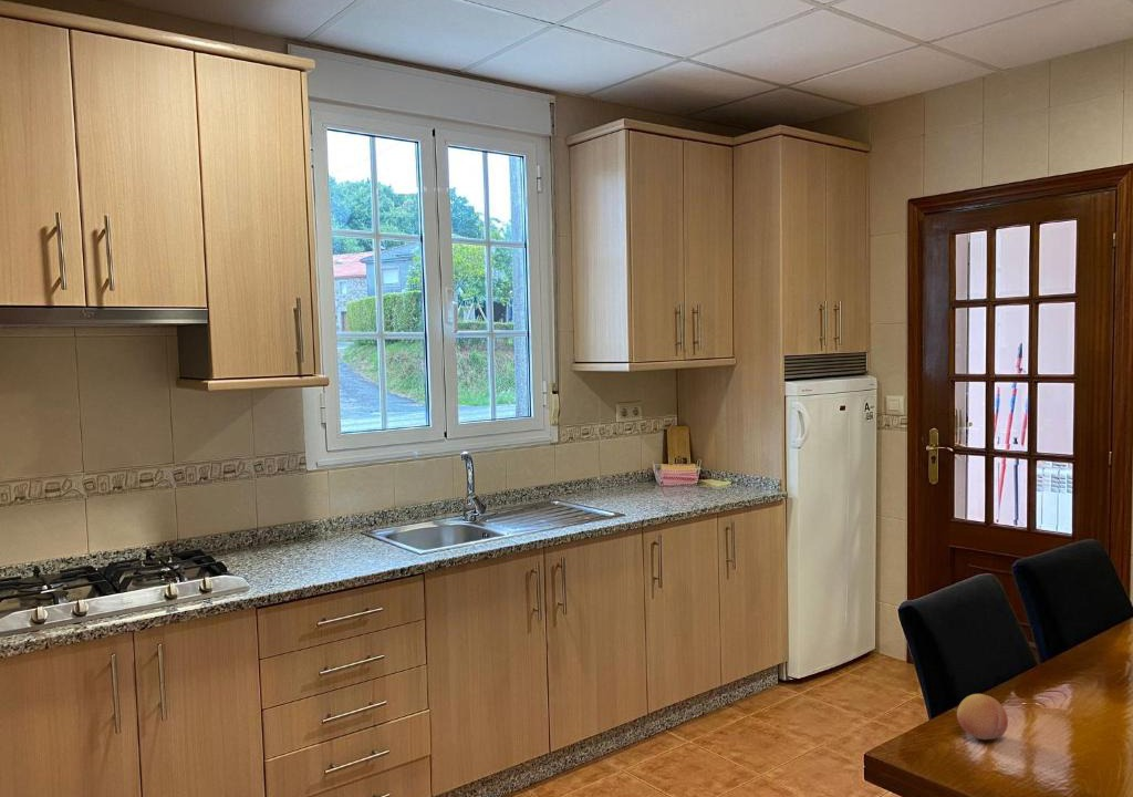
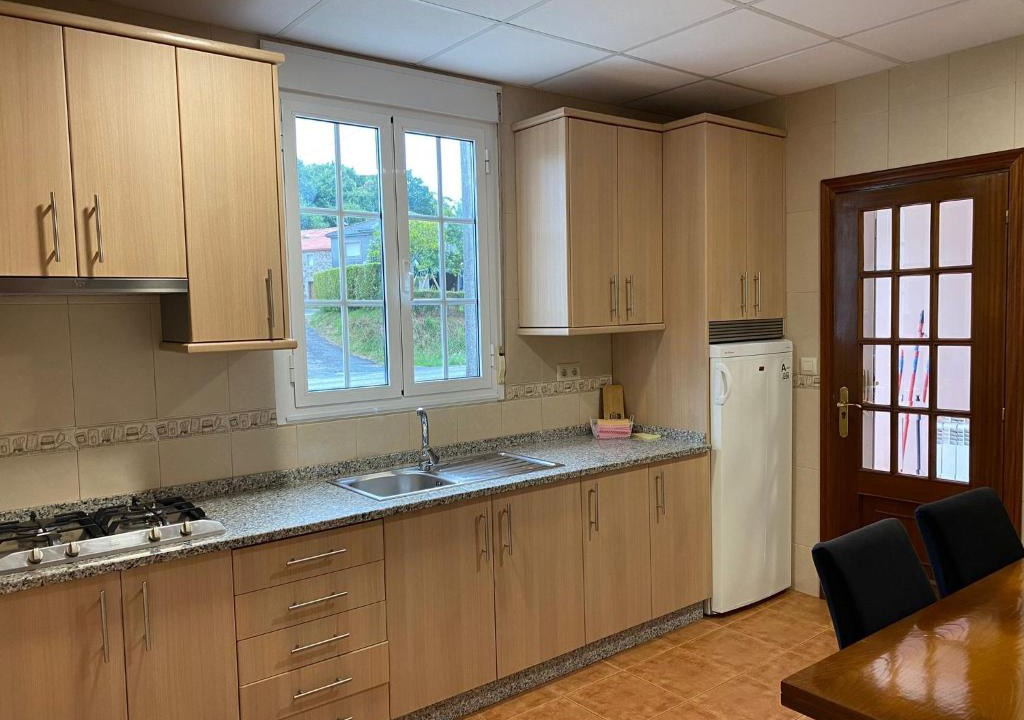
- fruit (983, 716)
